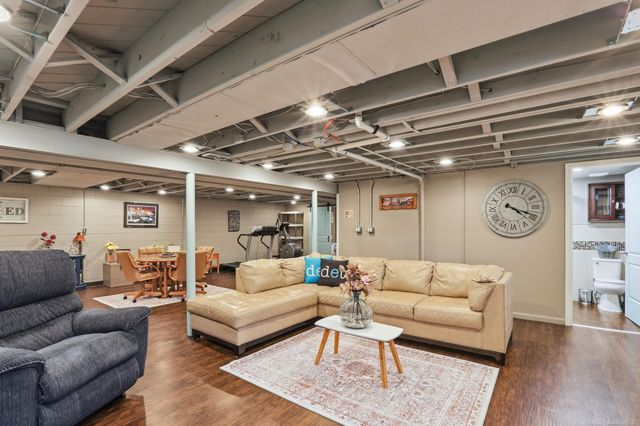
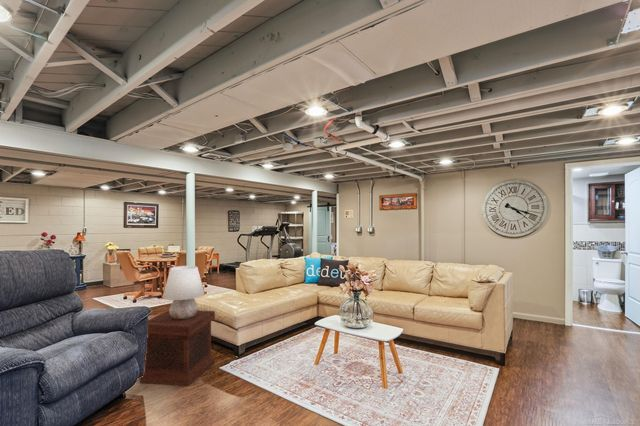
+ side table (179, 344)
+ table lamp (184, 292)
